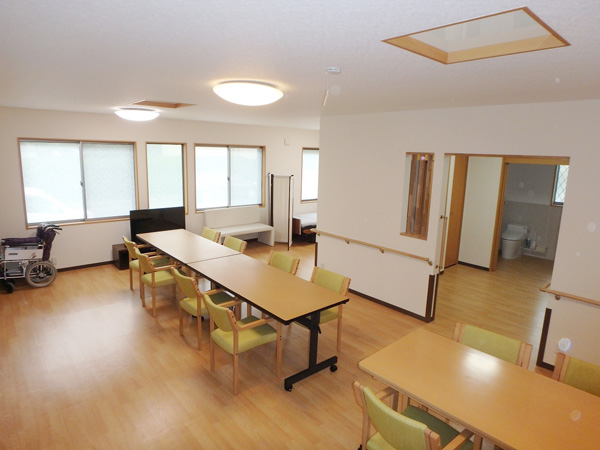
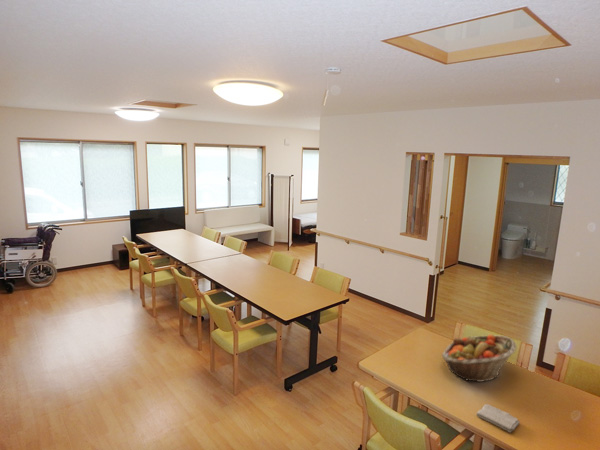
+ fruit basket (478, 354)
+ washcloth (497, 417)
